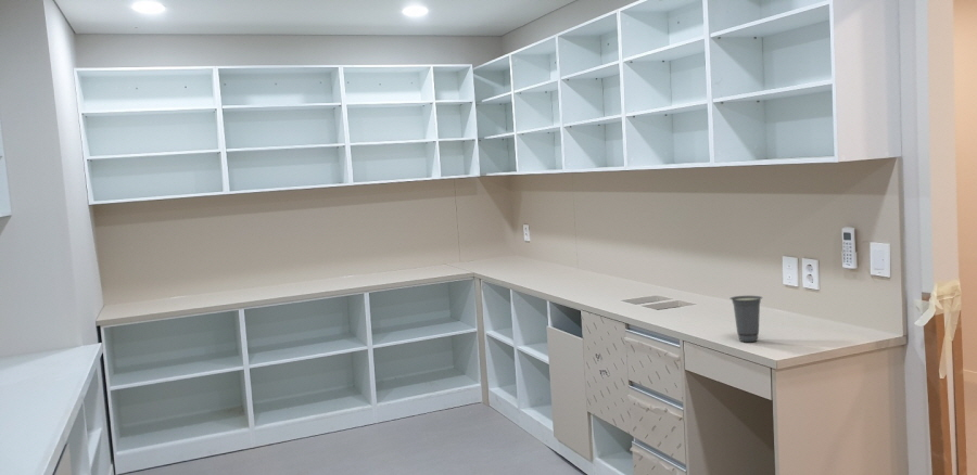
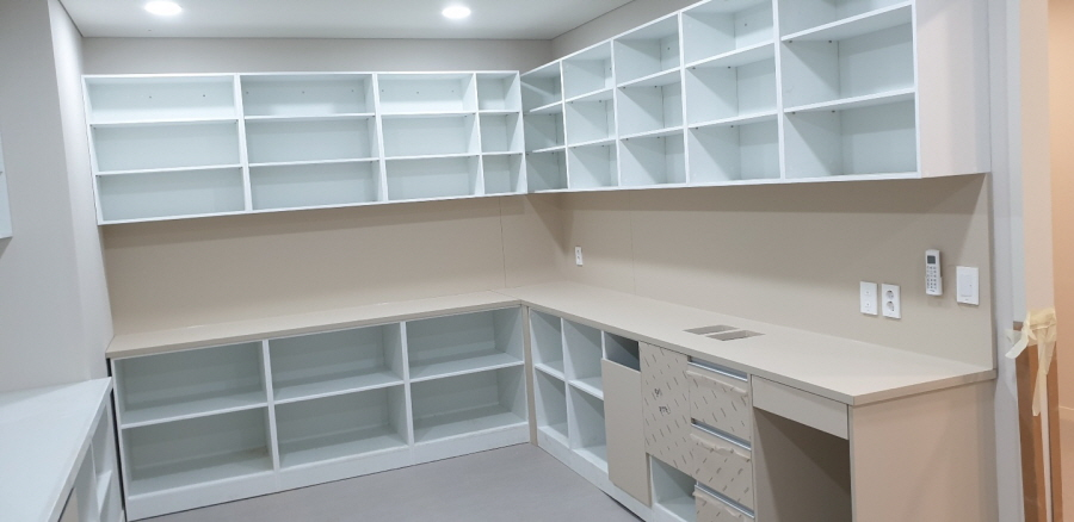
- cup (747, 319)
